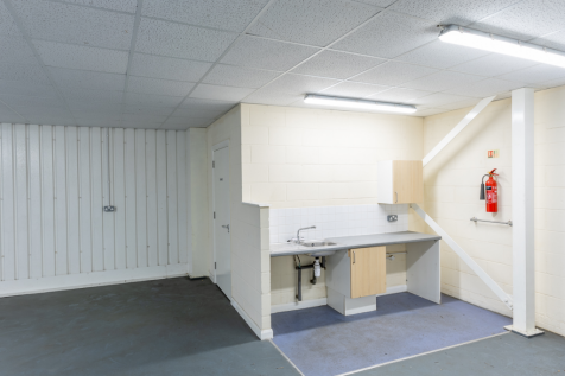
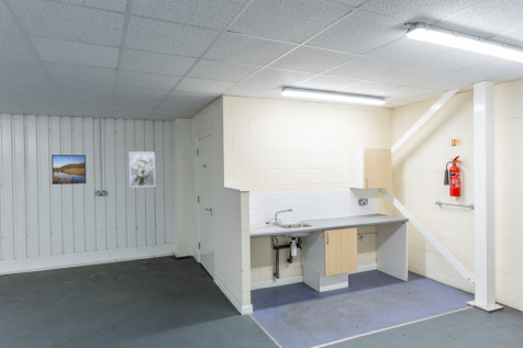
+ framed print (69, 169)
+ wall art (142, 169)
